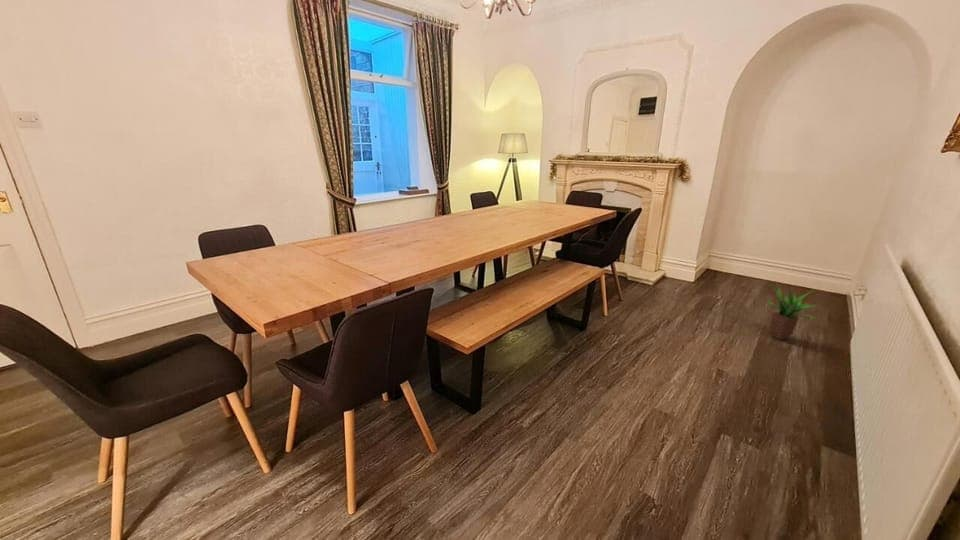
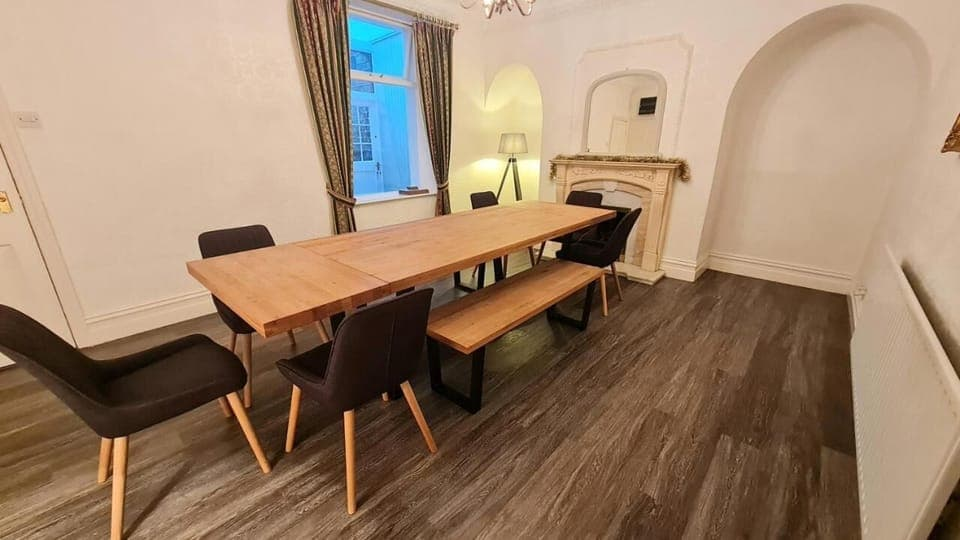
- potted plant (791, 312)
